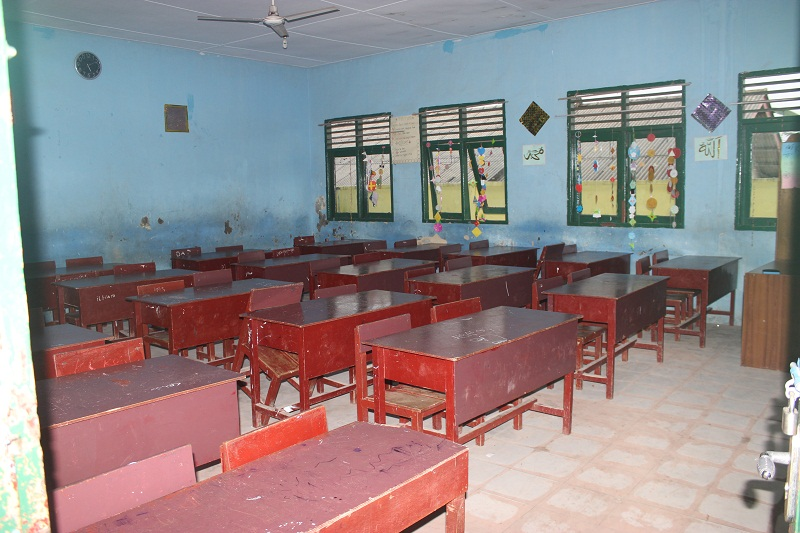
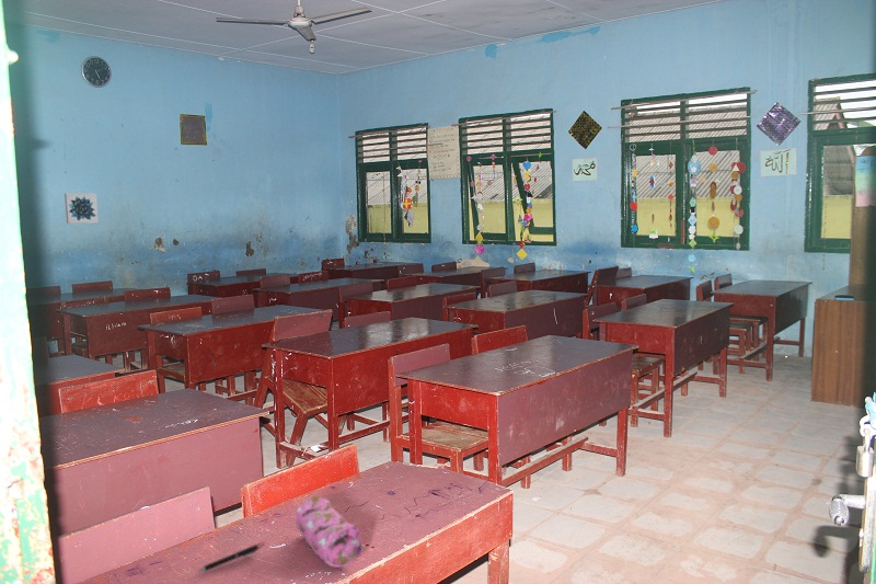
+ pencil case (326, 529)
+ wall art (81, 208)
+ pen (229, 558)
